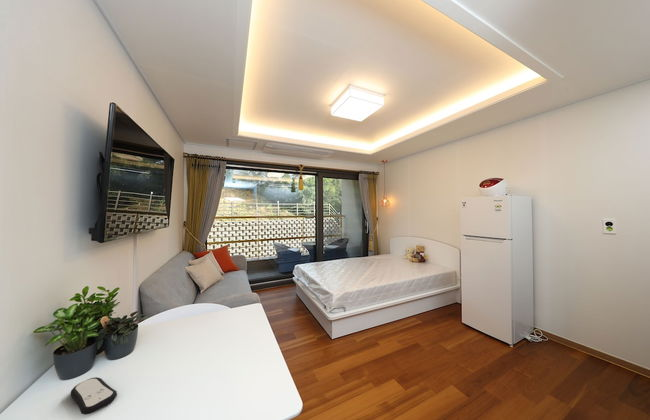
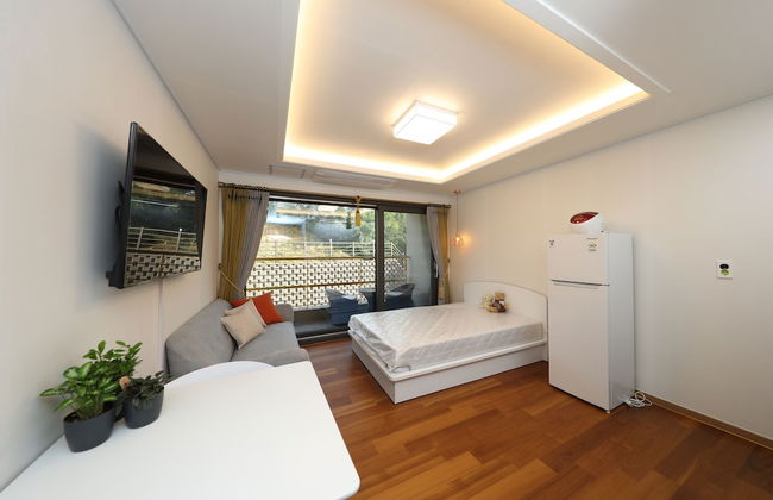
- remote control (92, 393)
